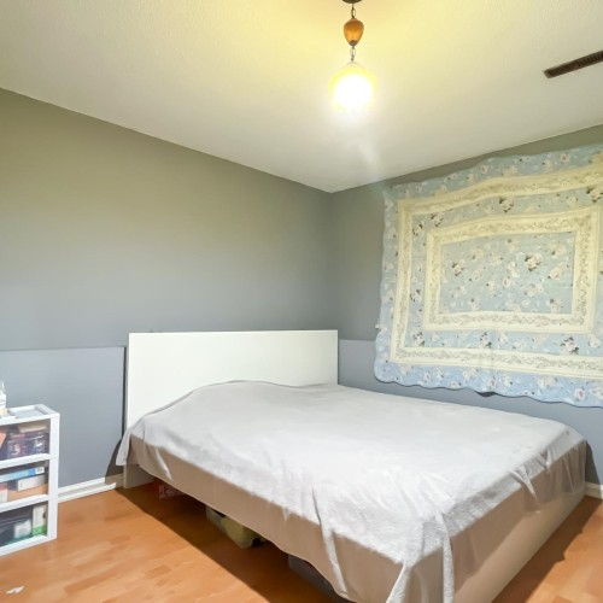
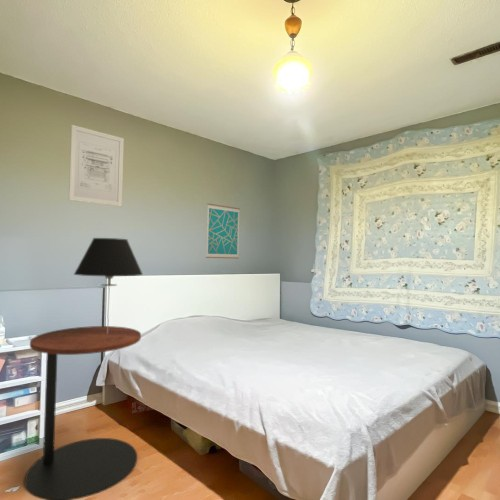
+ table lamp (109, 285)
+ wall art (223, 232)
+ wall art (97, 167)
+ side table (55, 401)
